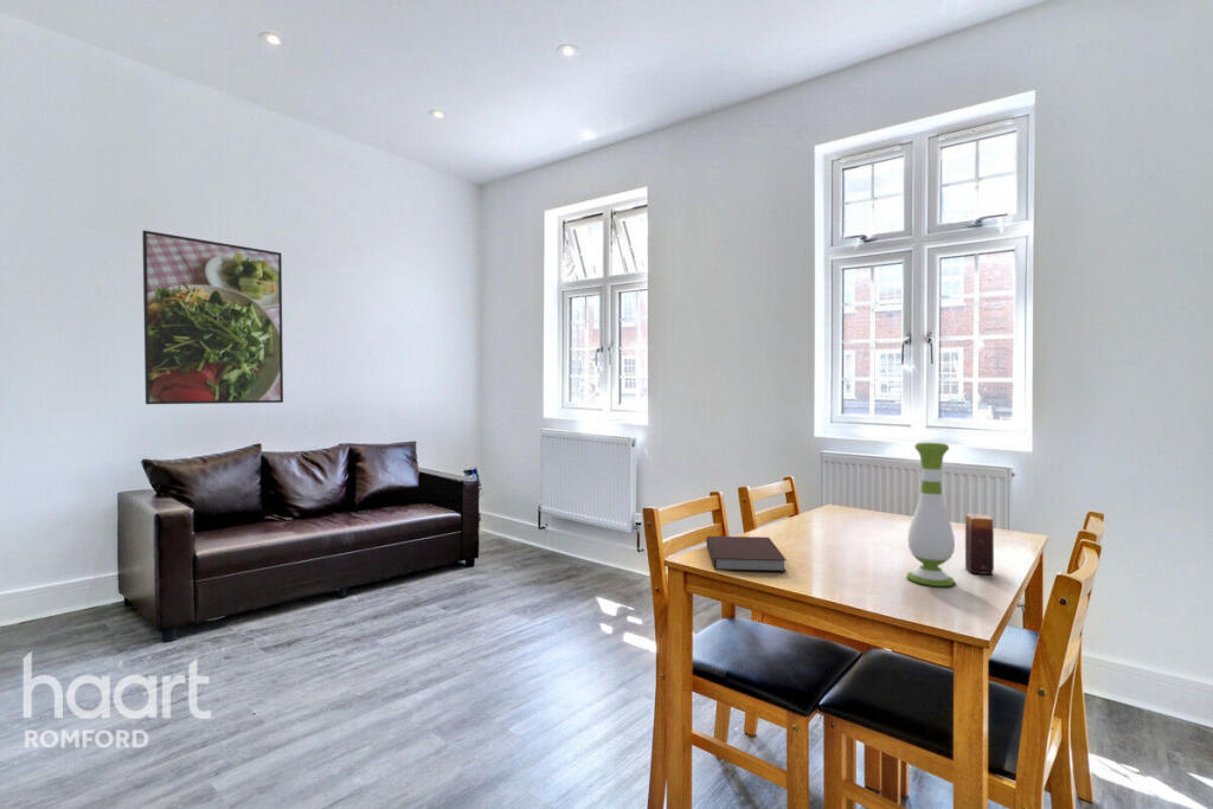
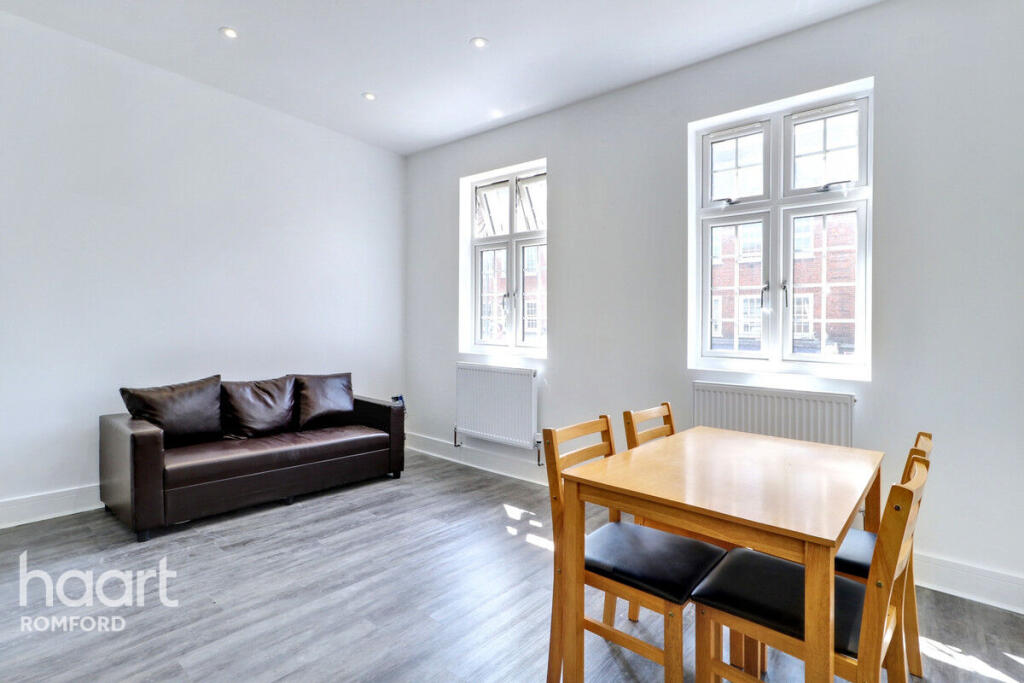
- notebook (743, 552)
- vase (931, 512)
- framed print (218, 322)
- candle (978, 542)
